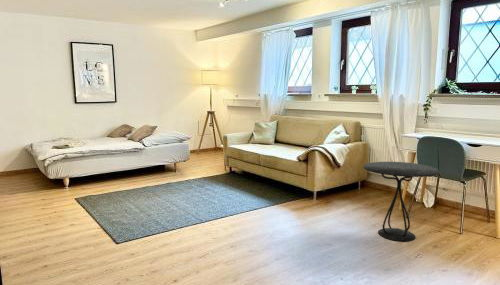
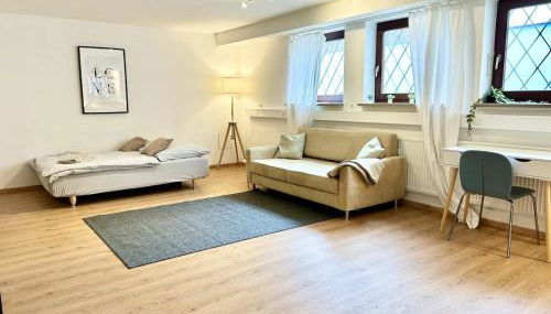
- side table (400, 200)
